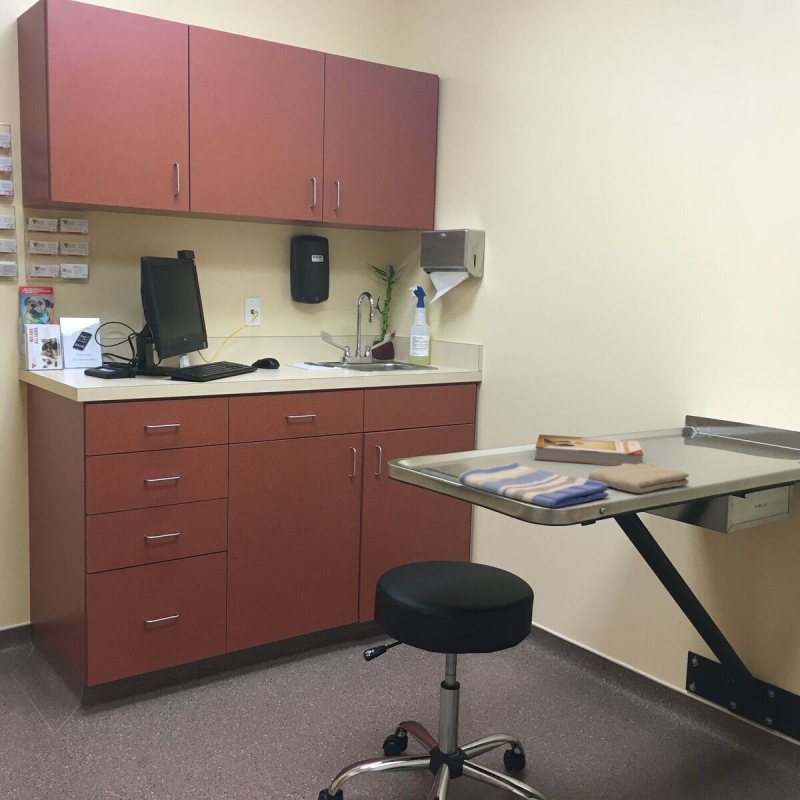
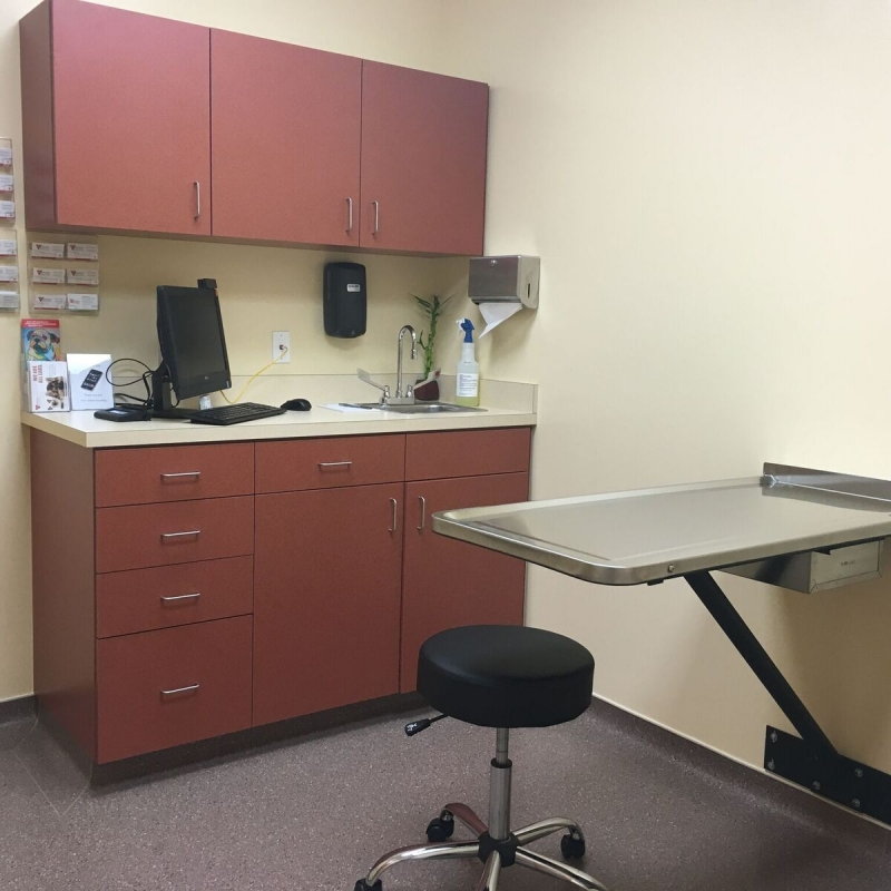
- dish towel (531, 483)
- book (588, 449)
- washcloth (640, 476)
